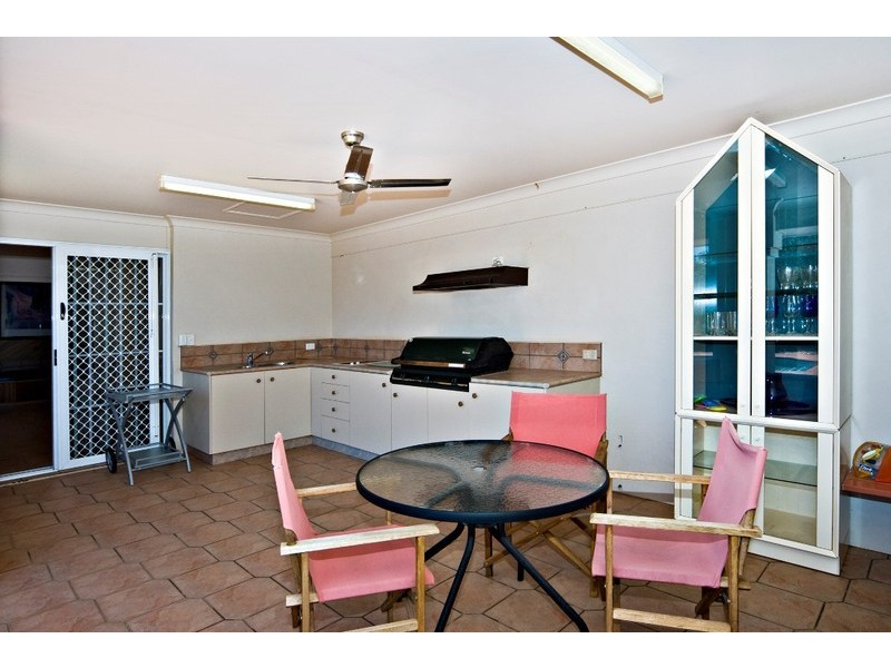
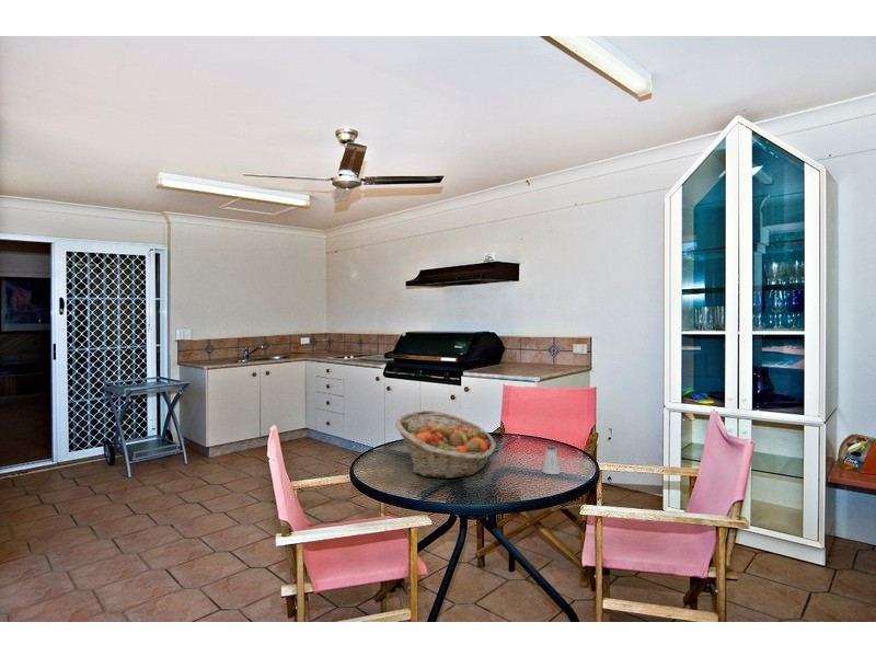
+ fruit basket (446, 441)
+ saltshaker (551, 459)
